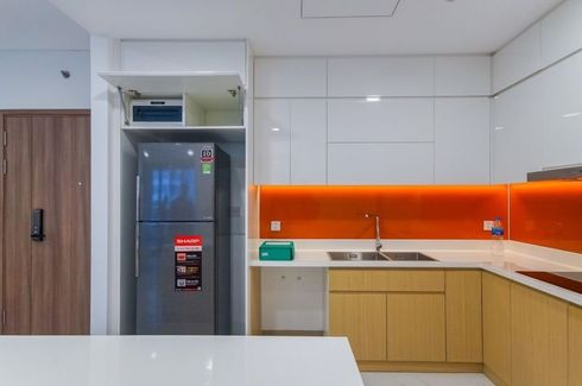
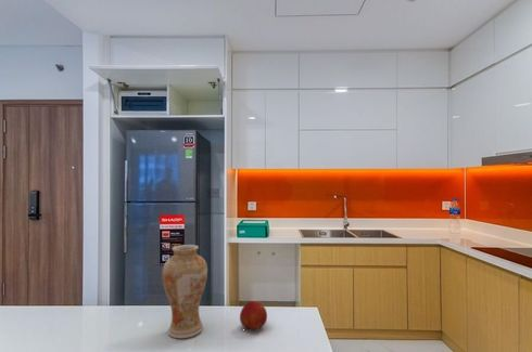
+ vase (185, 288)
+ fruit (253, 314)
